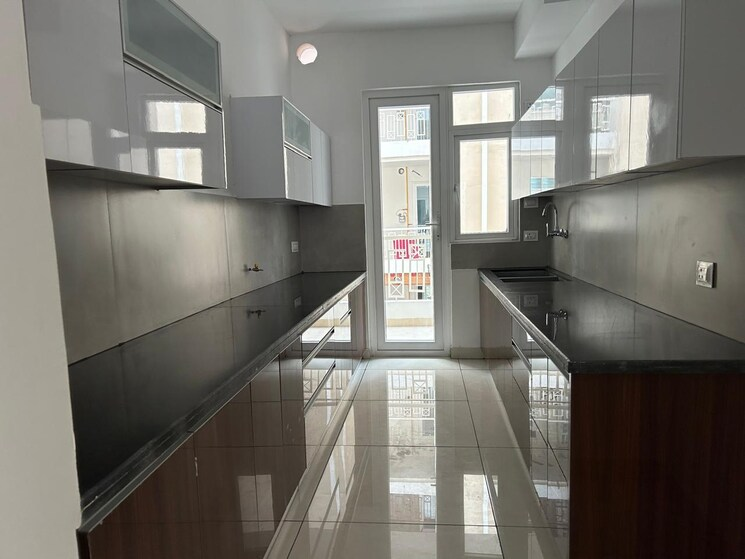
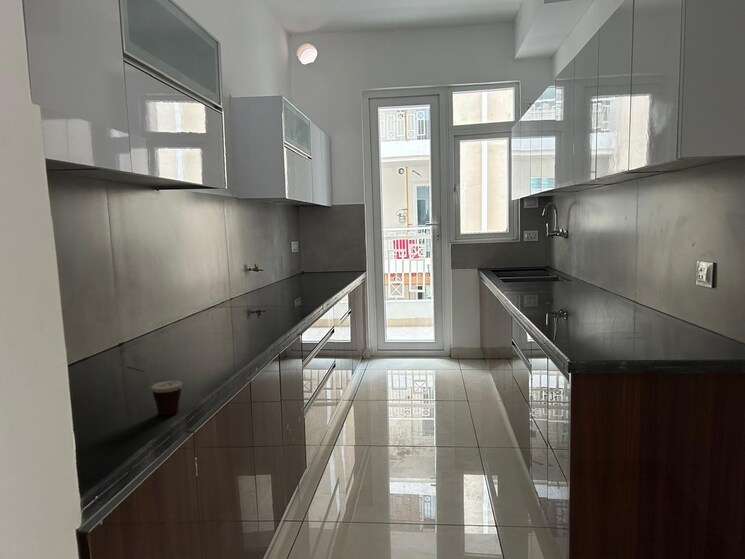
+ cup (154, 389)
